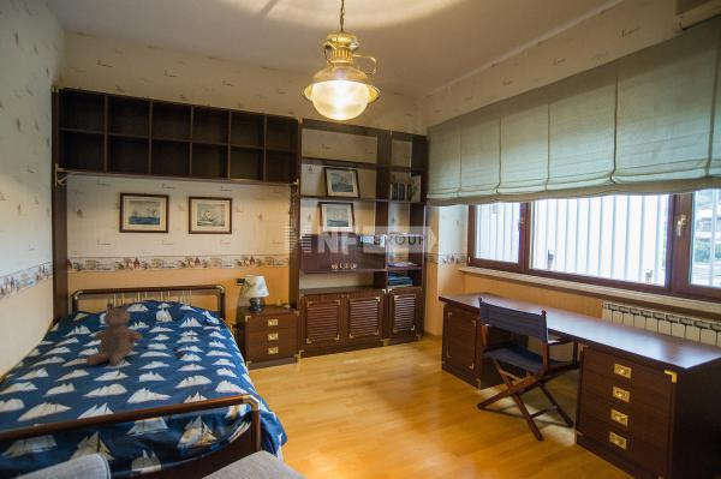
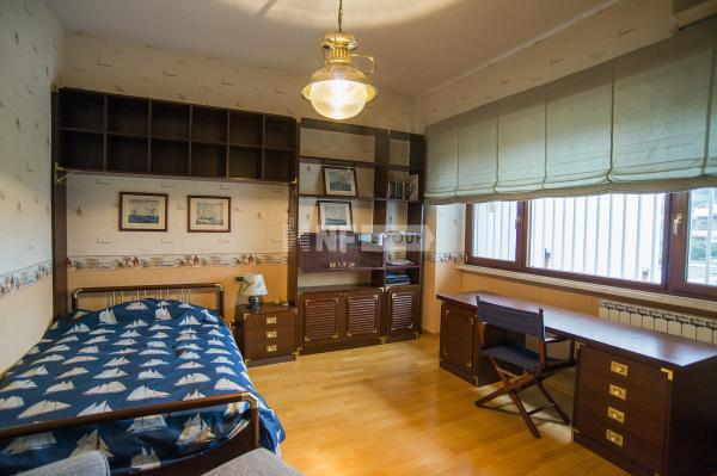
- bear (112, 333)
